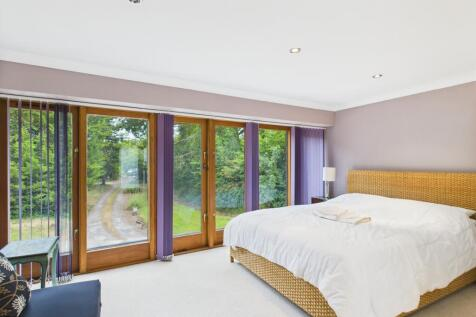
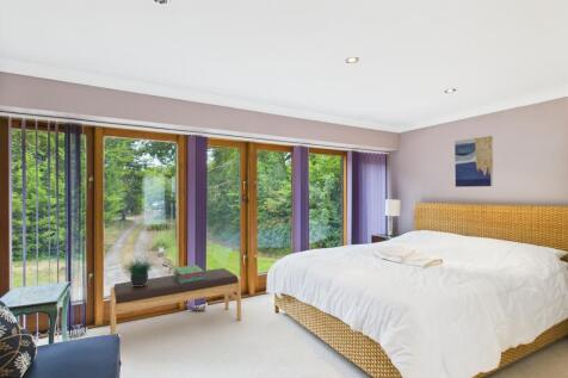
+ stack of books (189, 273)
+ wall art (473, 162)
+ bench (178, 302)
+ potted plant (140, 266)
